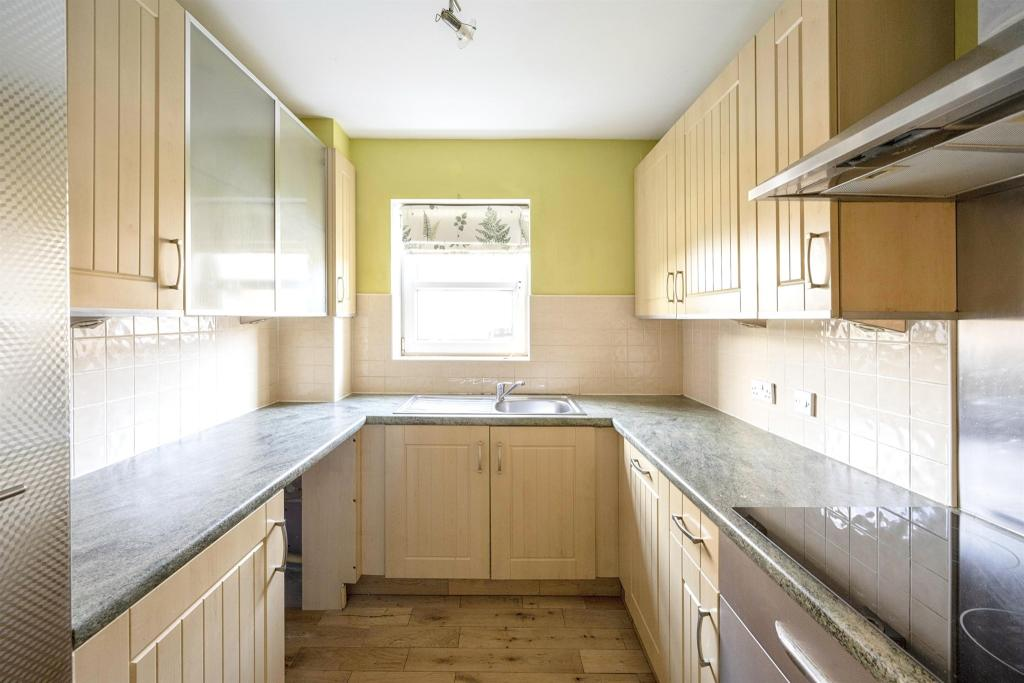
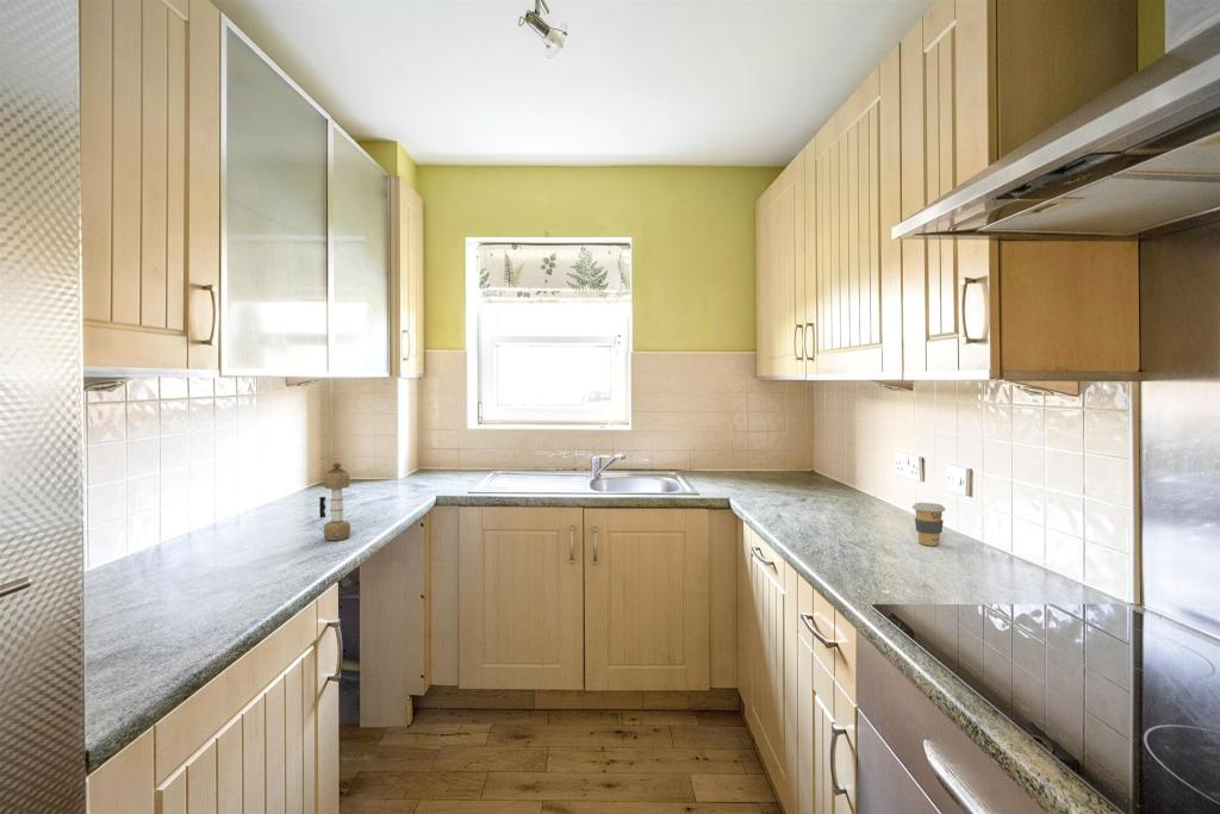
+ coffee cup (928, 523)
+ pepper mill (335, 501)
